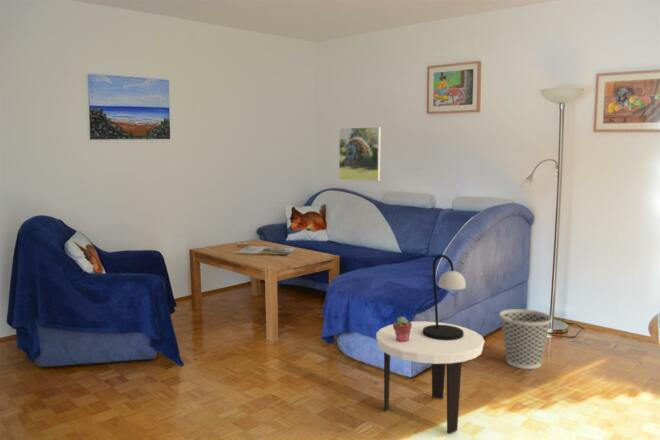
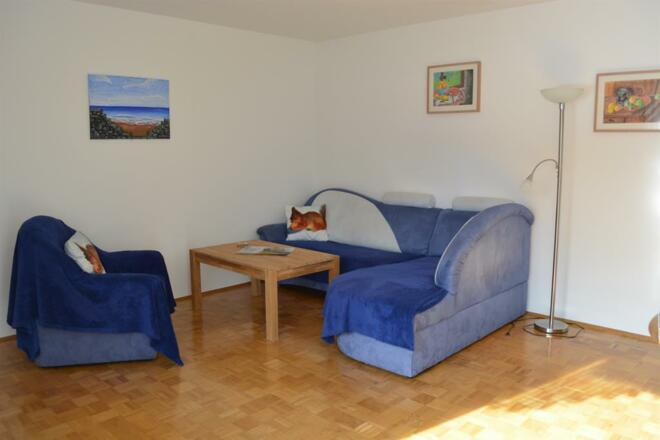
- potted succulent (402, 327)
- wastebasket (524, 339)
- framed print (359, 154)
- table lamp (444, 288)
- side table (432, 375)
